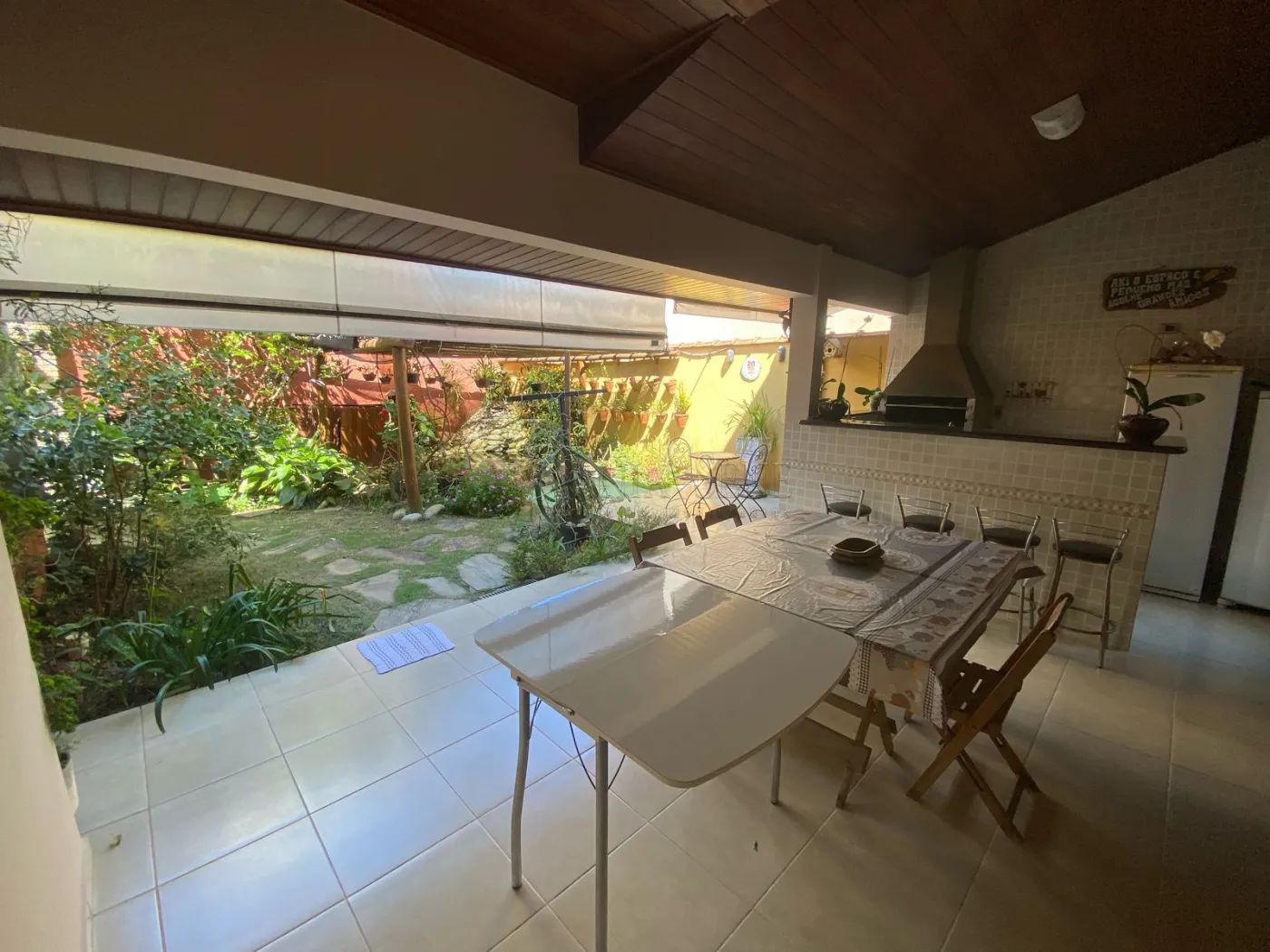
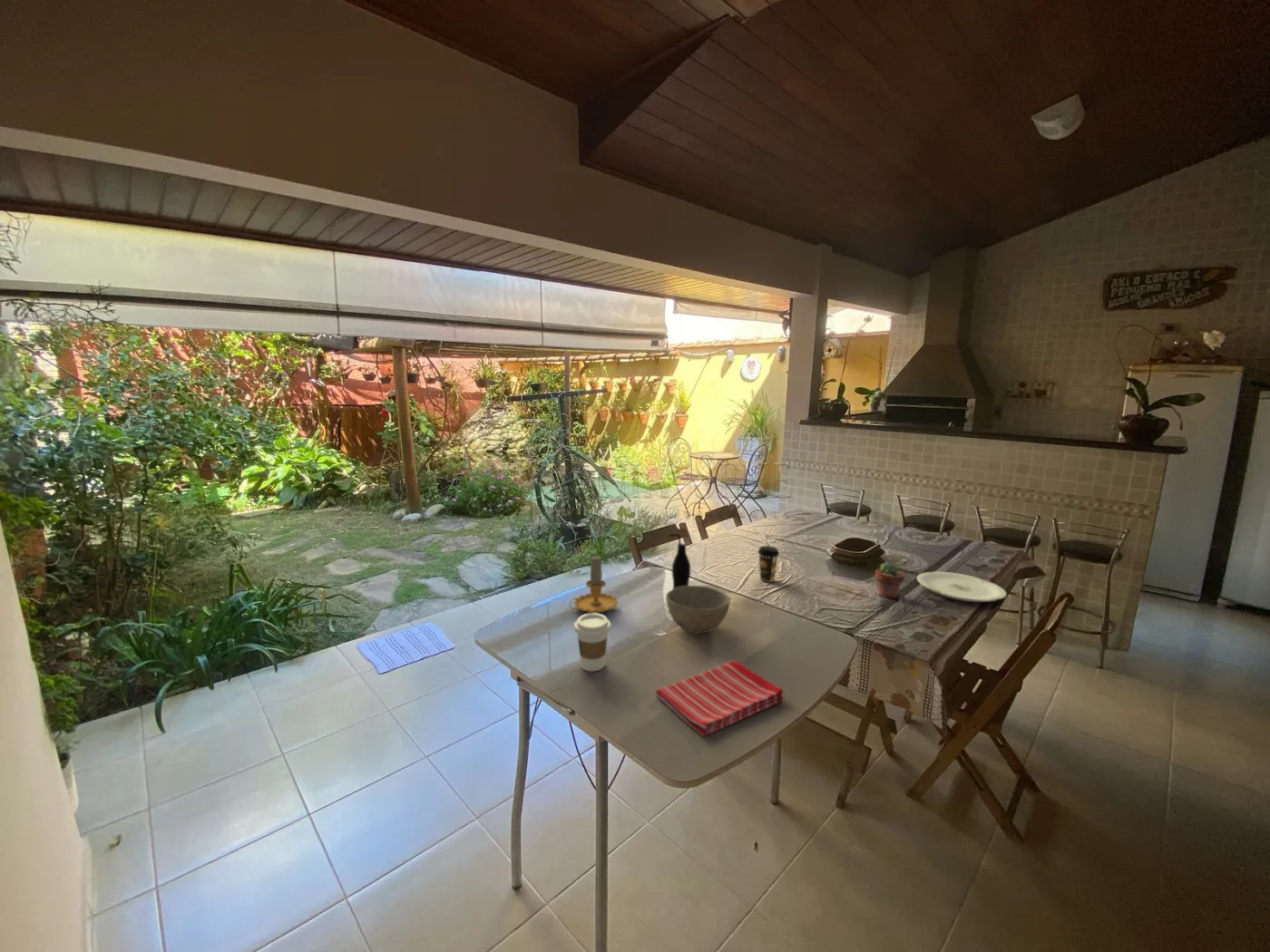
+ bowl (698, 612)
+ potted succulent (889, 578)
+ coffee cup (767, 564)
+ coffee cup (592, 642)
+ bottle (678, 566)
+ candle (591, 582)
+ dish towel (719, 692)
+ plate (959, 588)
